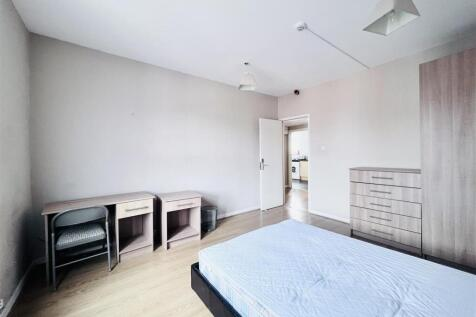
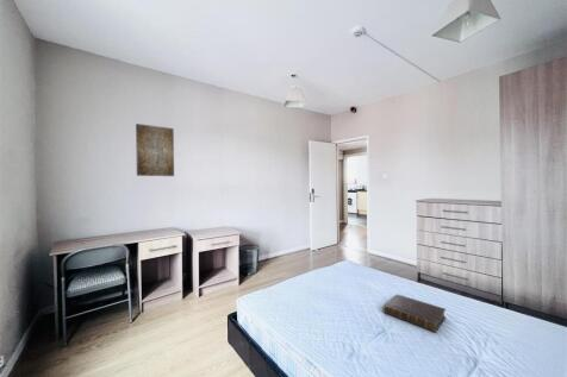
+ book (413, 310)
+ wall art (155, 151)
